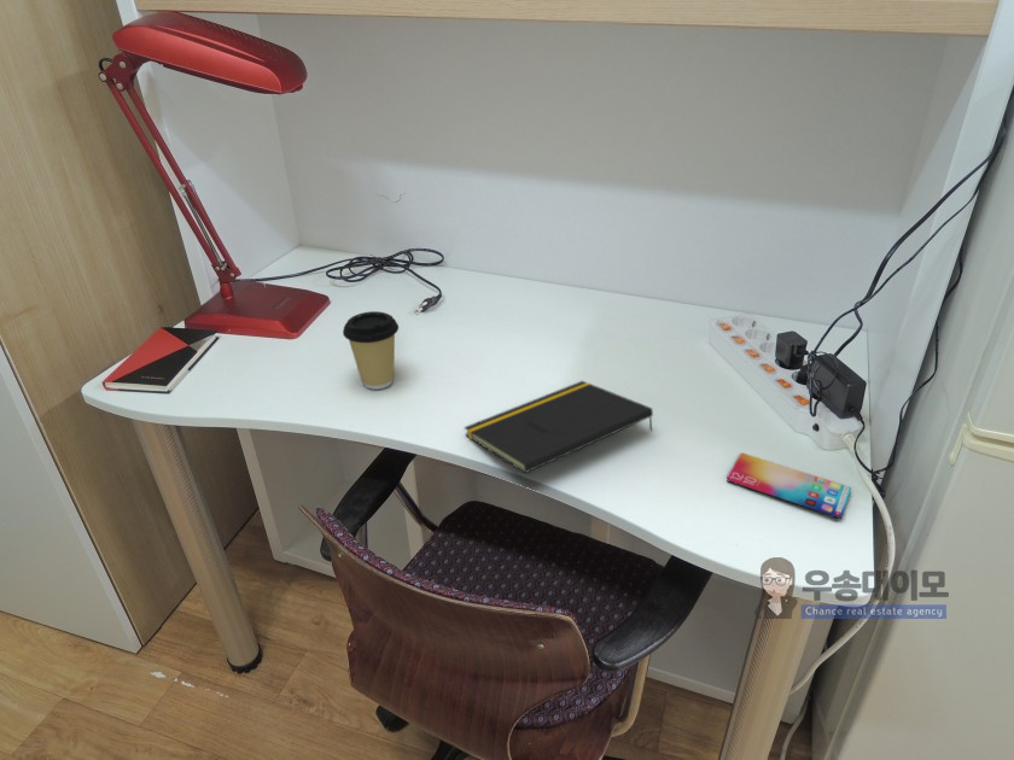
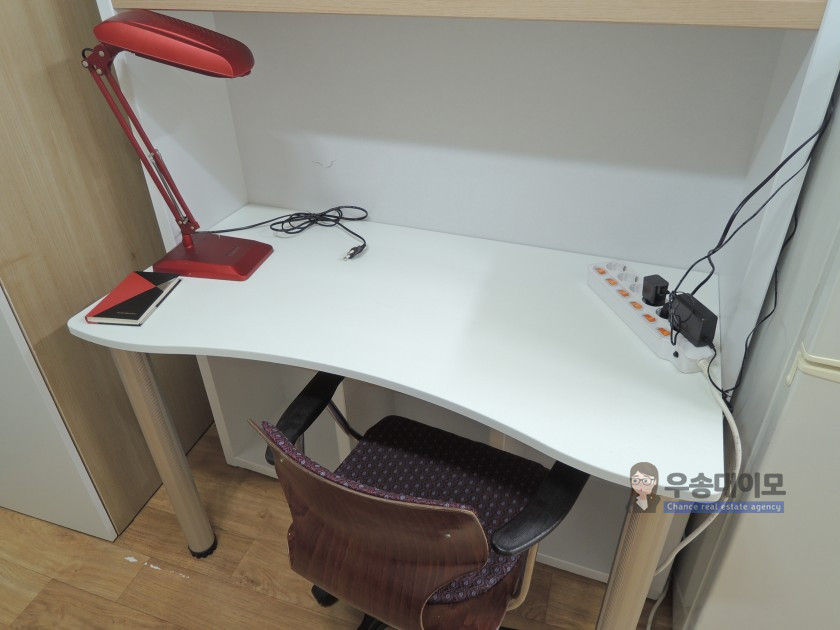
- notepad (556, 421)
- smartphone (788, 484)
- coffee cup (373, 350)
